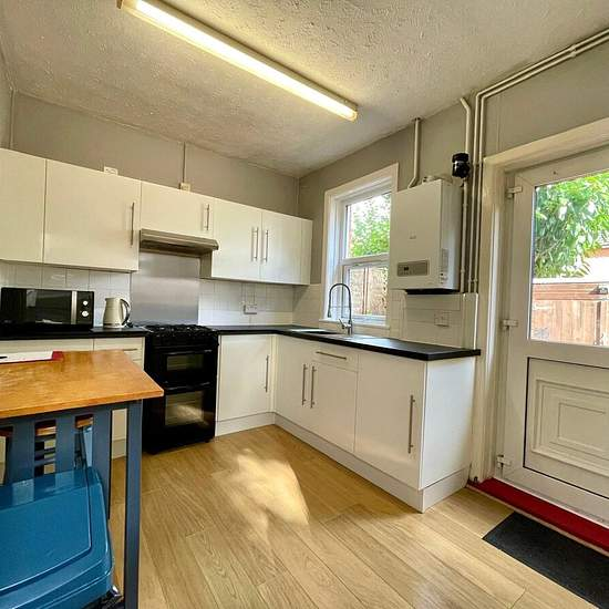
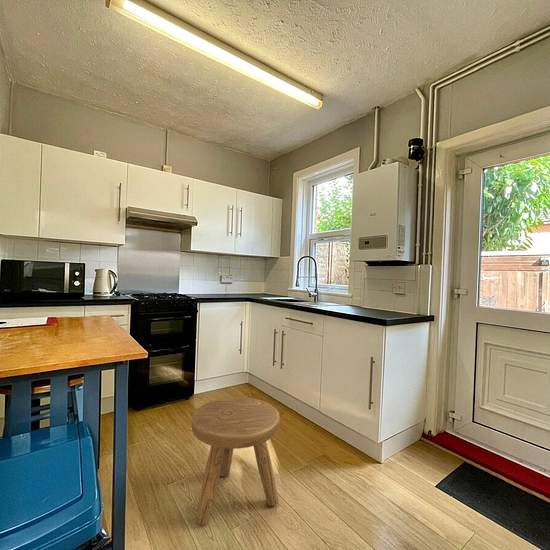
+ stool (232, 455)
